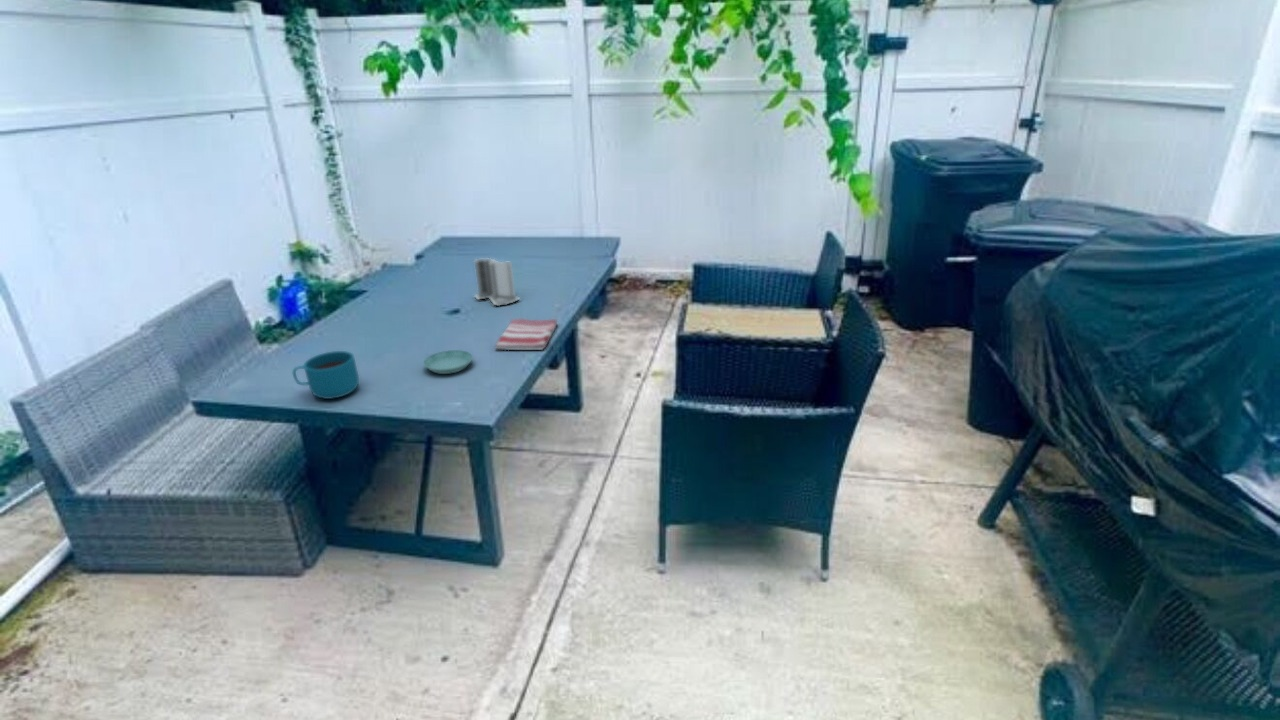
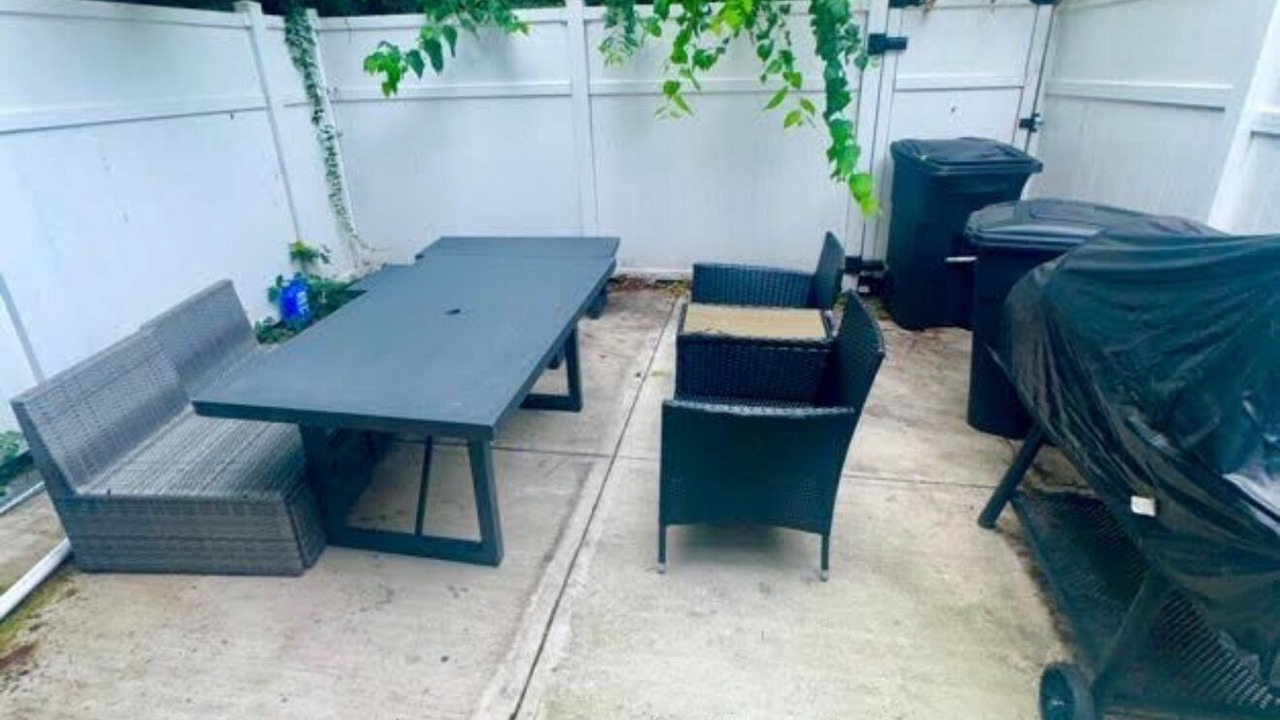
- saucer (448, 363)
- architectural model (493, 281)
- cup (325, 376)
- dish towel (527, 333)
